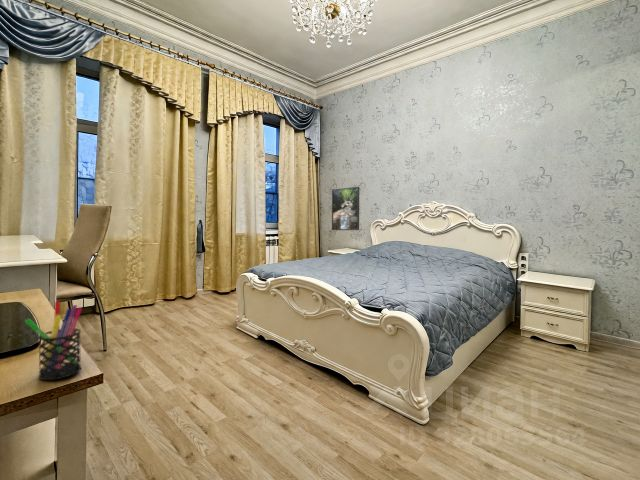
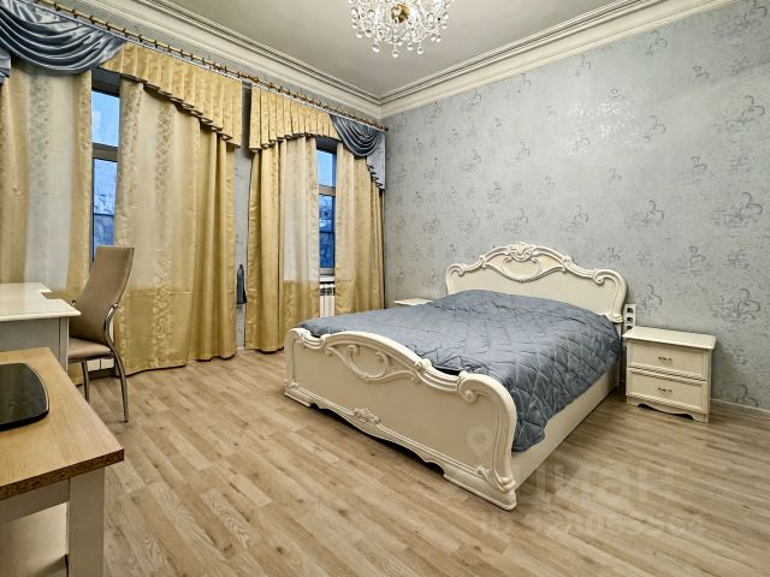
- pen holder (54, 338)
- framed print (345, 209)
